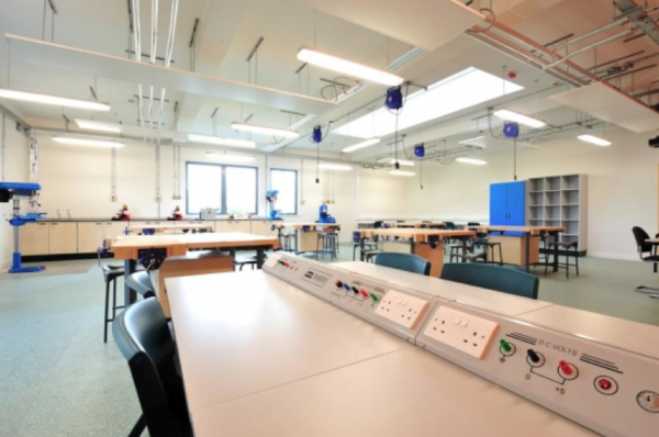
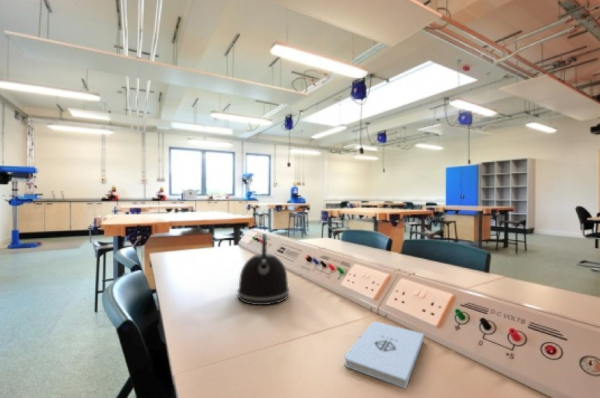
+ notepad (386, 348)
+ kettle (263, 264)
